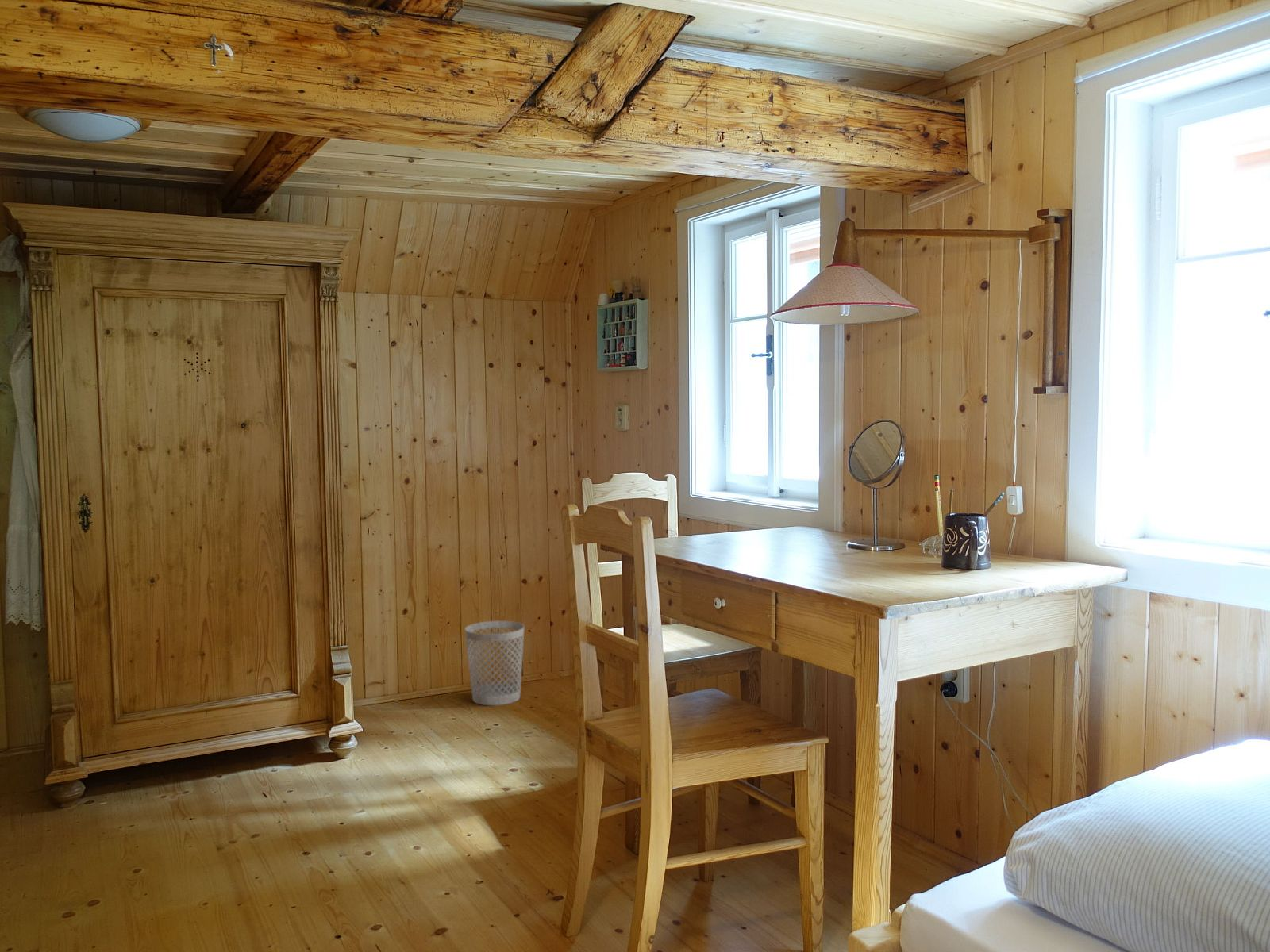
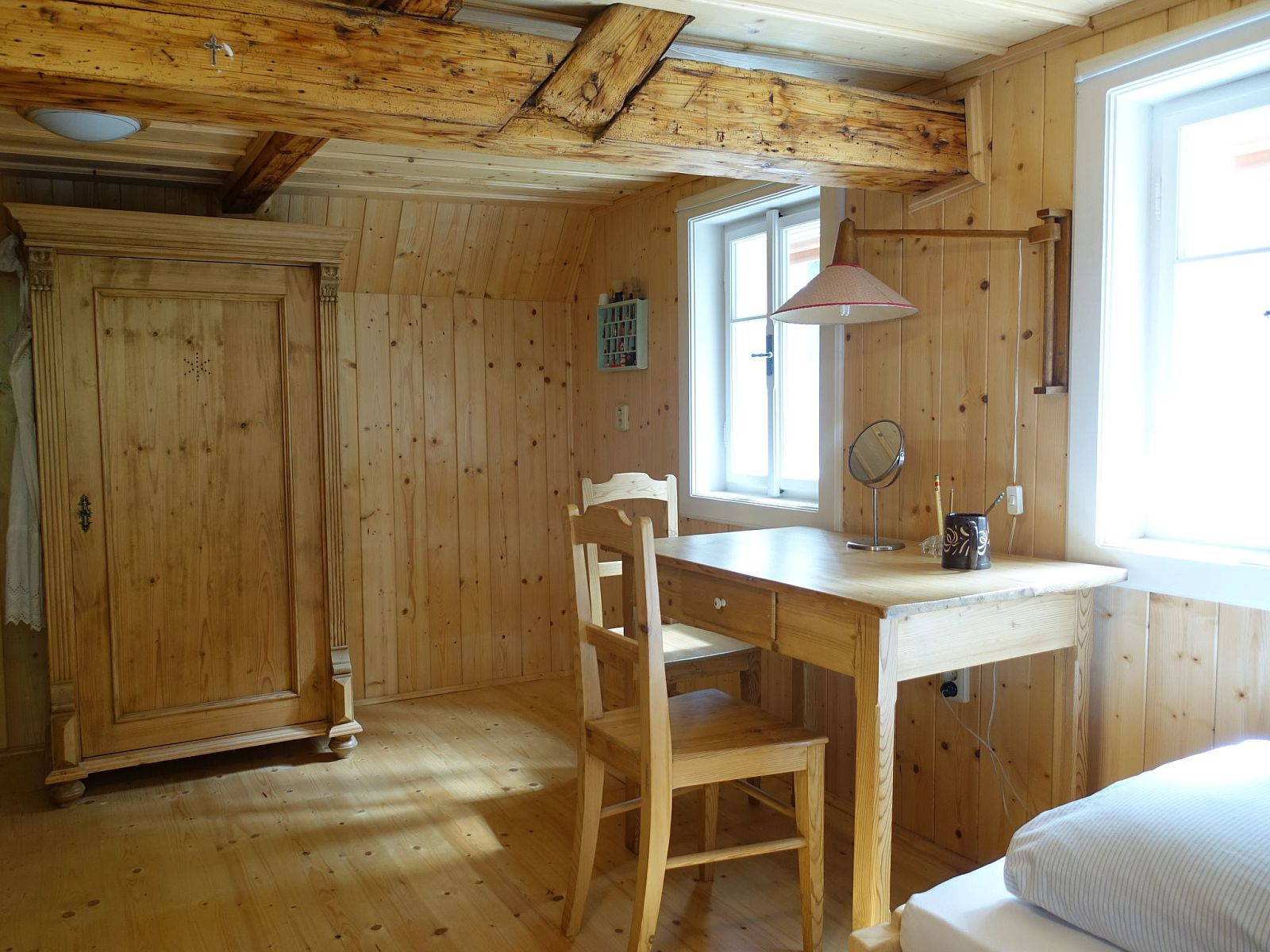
- wastebasket (496, 663)
